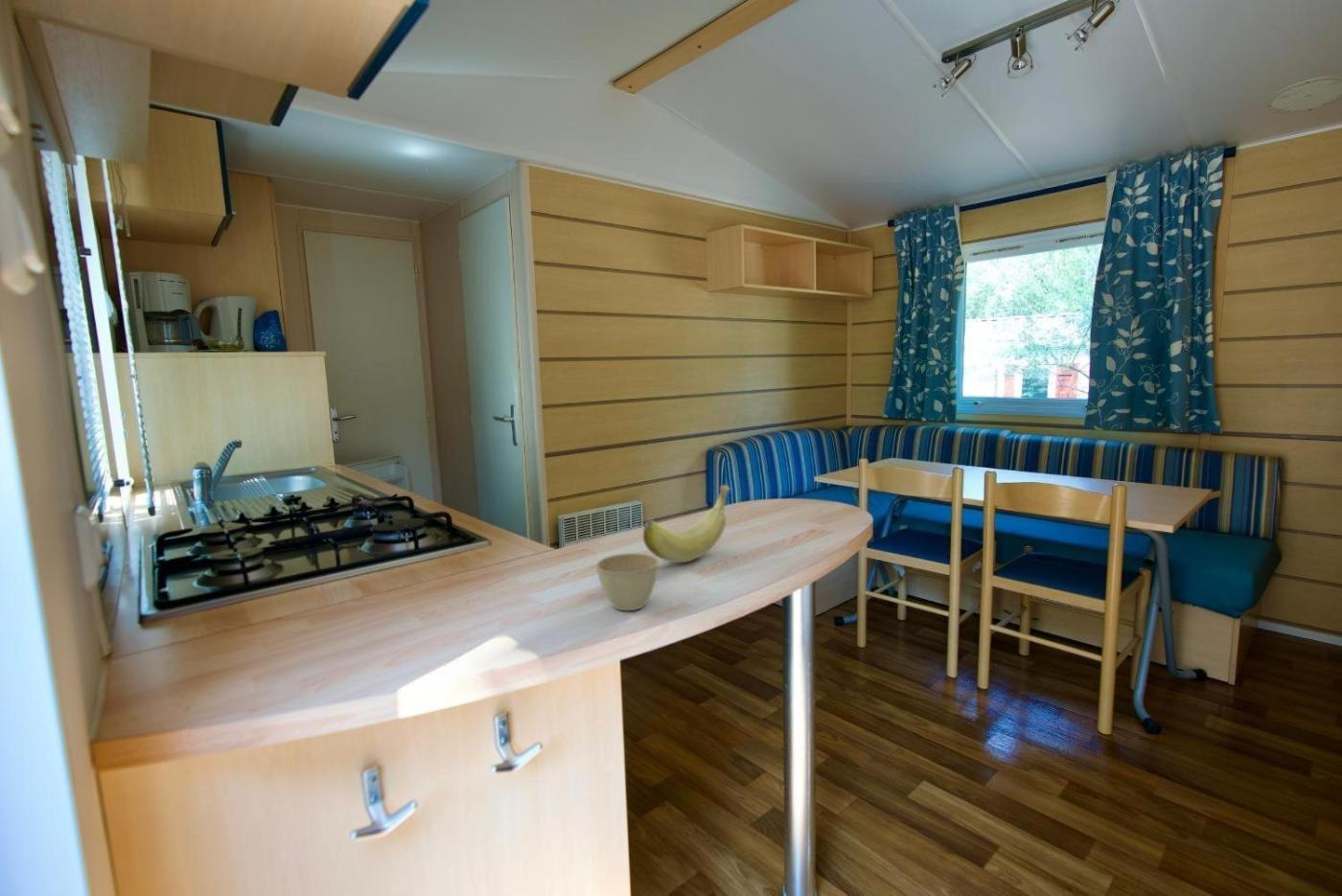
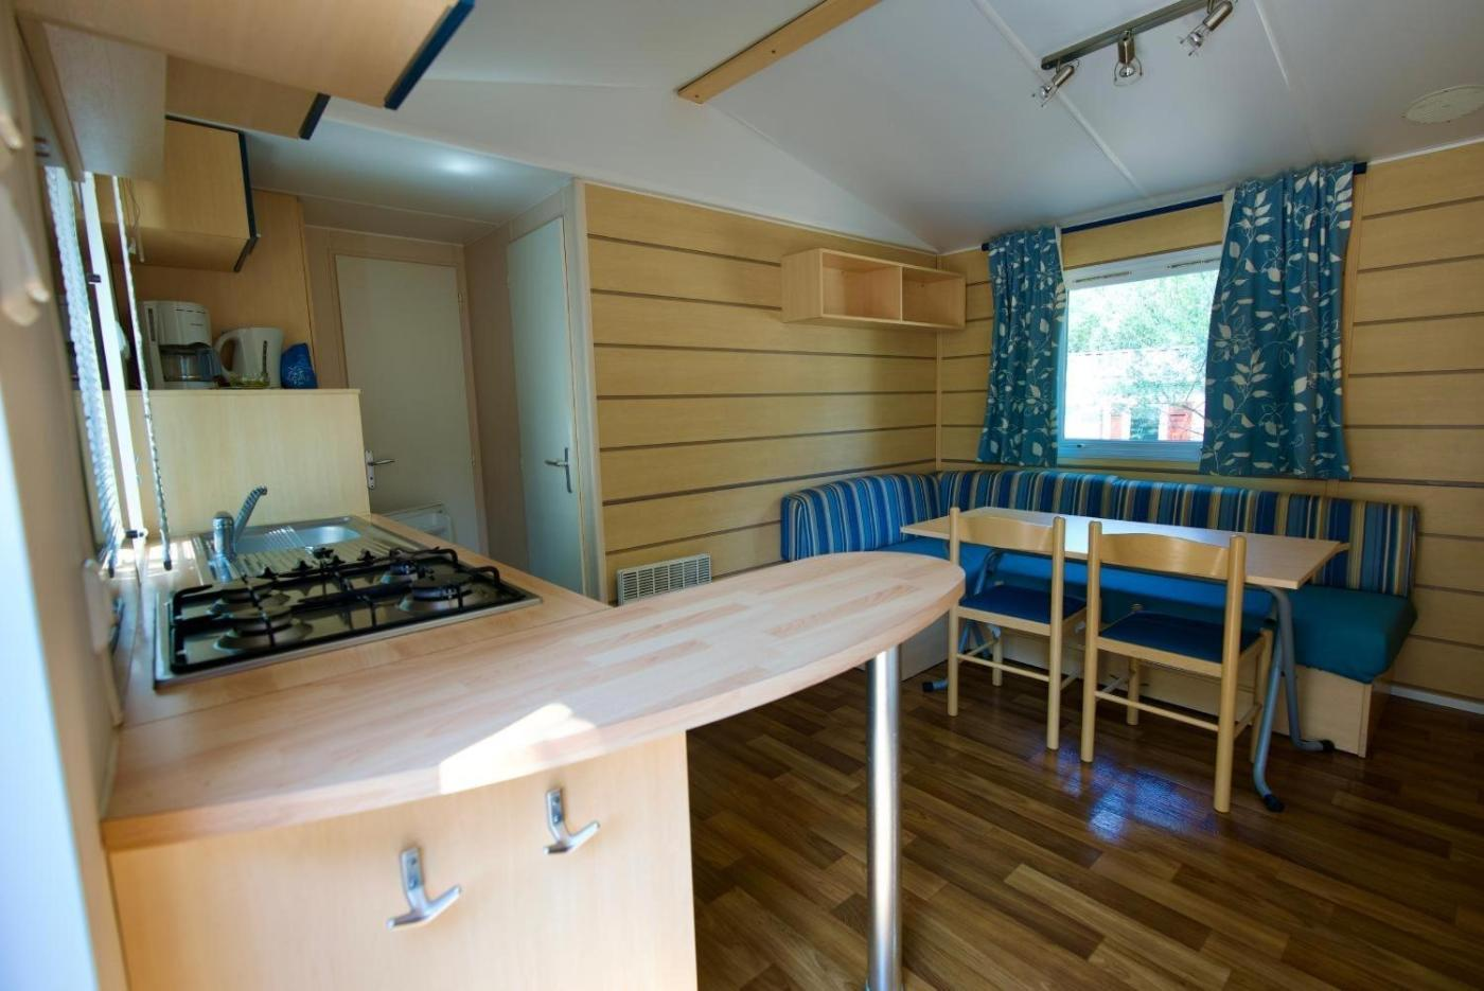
- flower pot (628, 584)
- banana (690, 528)
